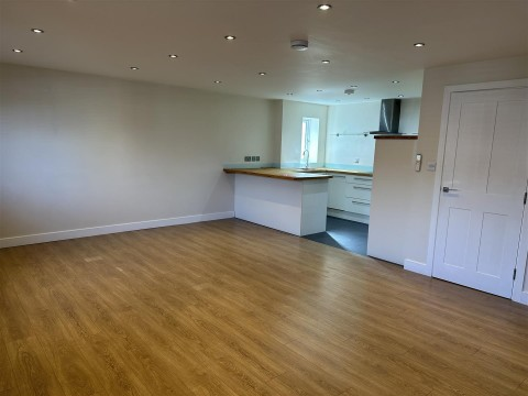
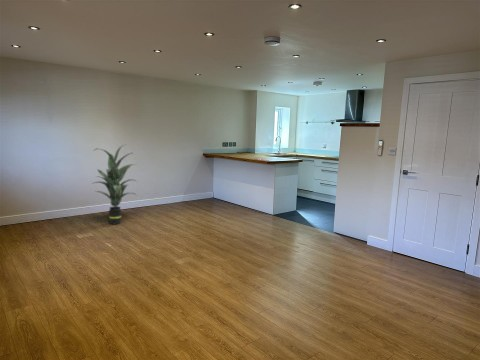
+ indoor plant (118, 184)
